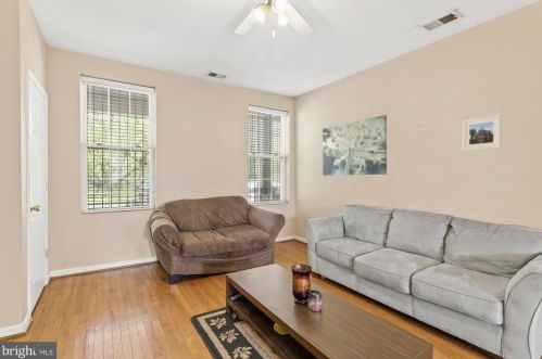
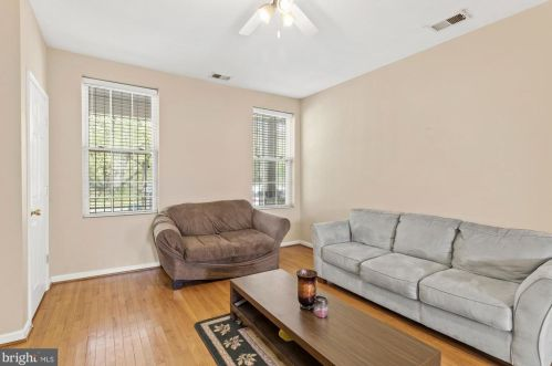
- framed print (480, 133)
- wall art (351, 149)
